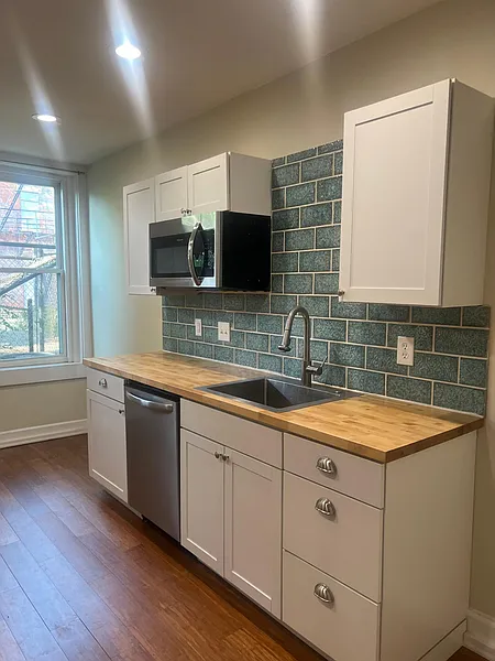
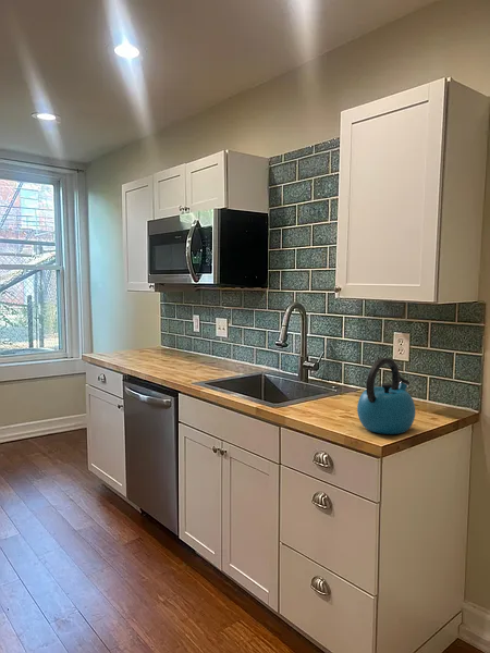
+ kettle (388, 393)
